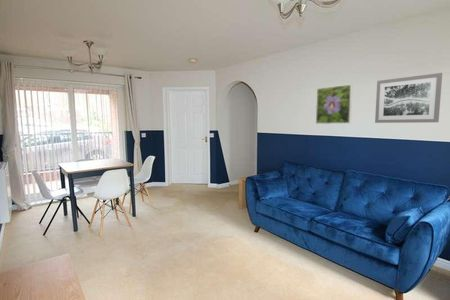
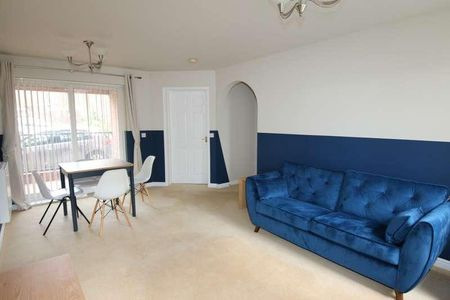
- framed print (333, 105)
- wall art (405, 100)
